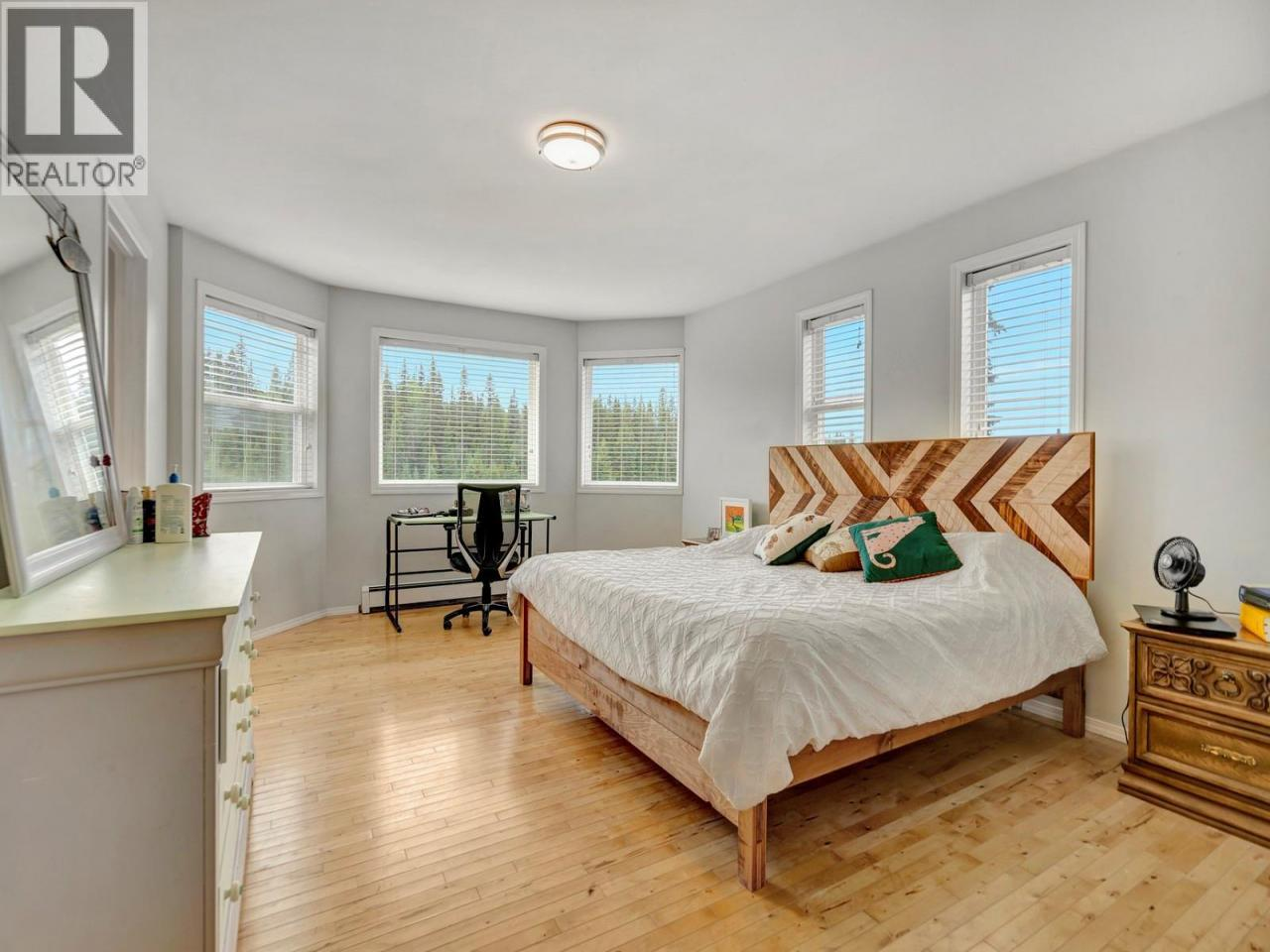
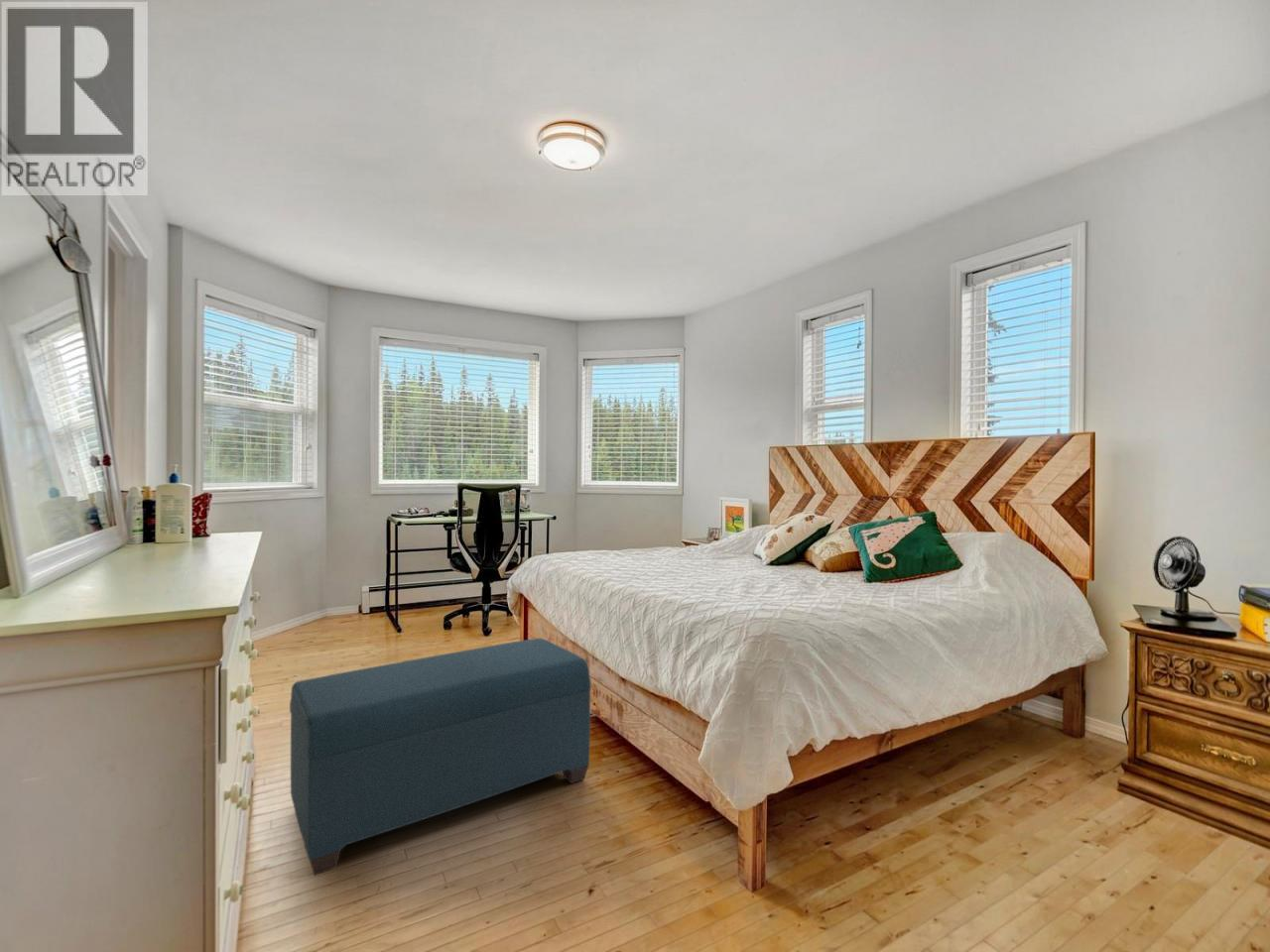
+ bench (448, 730)
